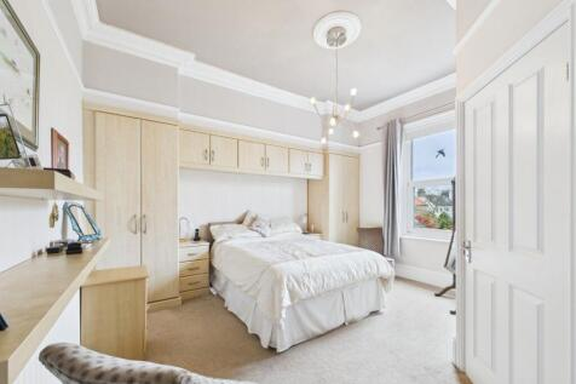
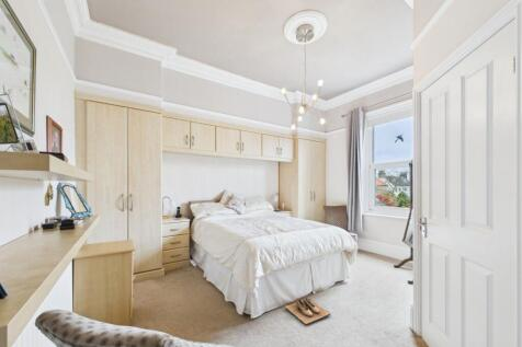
+ shoe (307, 306)
